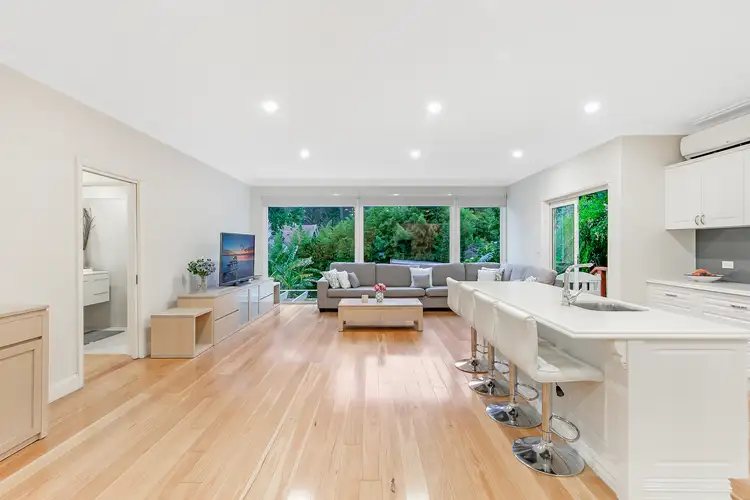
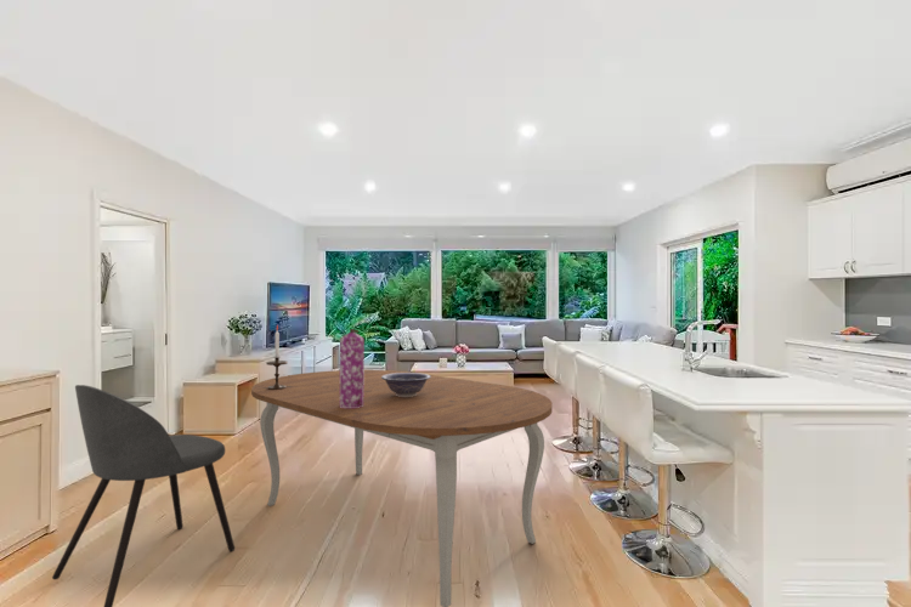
+ dining chair (148, 470)
+ candlestick (277, 356)
+ dining table (396, 439)
+ gas cylinder (351, 367)
+ decorative bowl (406, 385)
